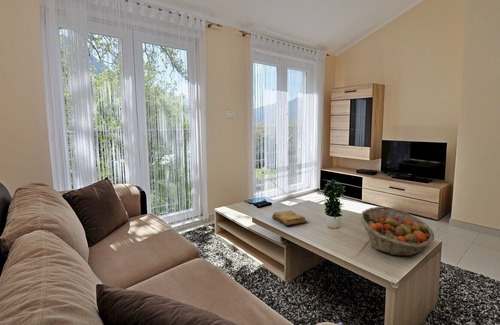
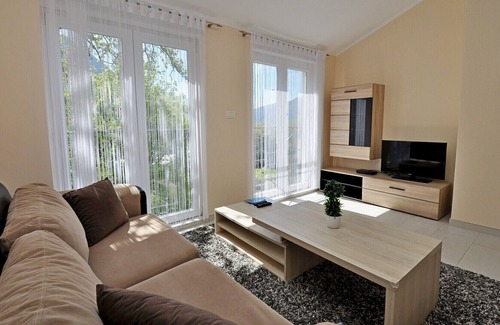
- fruit basket (395, 229)
- diary (288, 217)
